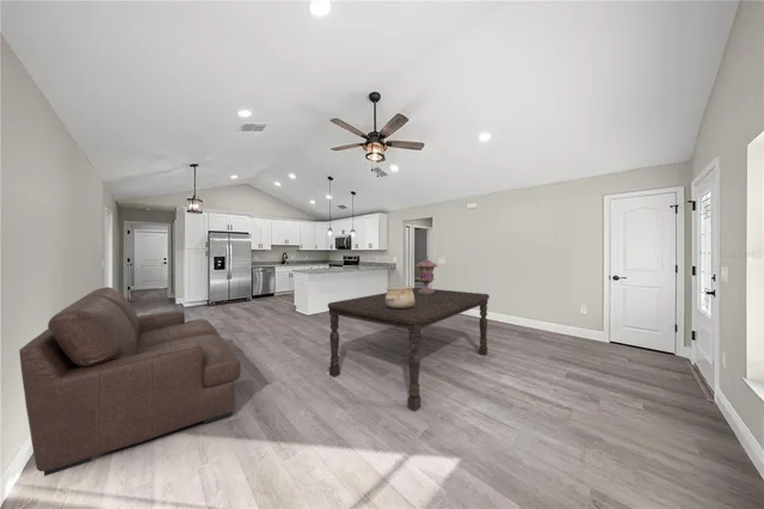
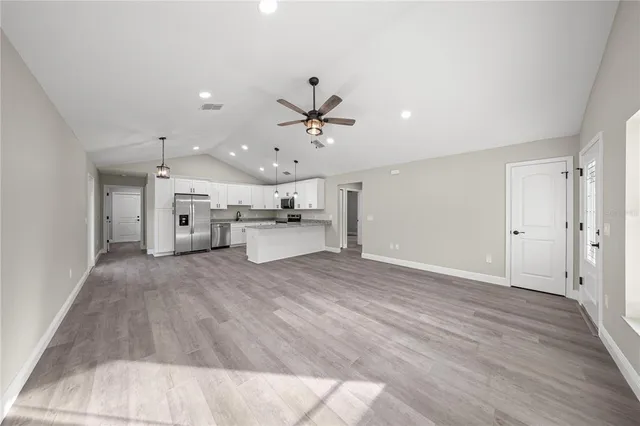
- decorative urn (426, 272)
- dining table (415, 330)
- ceramic pot (400, 296)
- sofa (150, 342)
